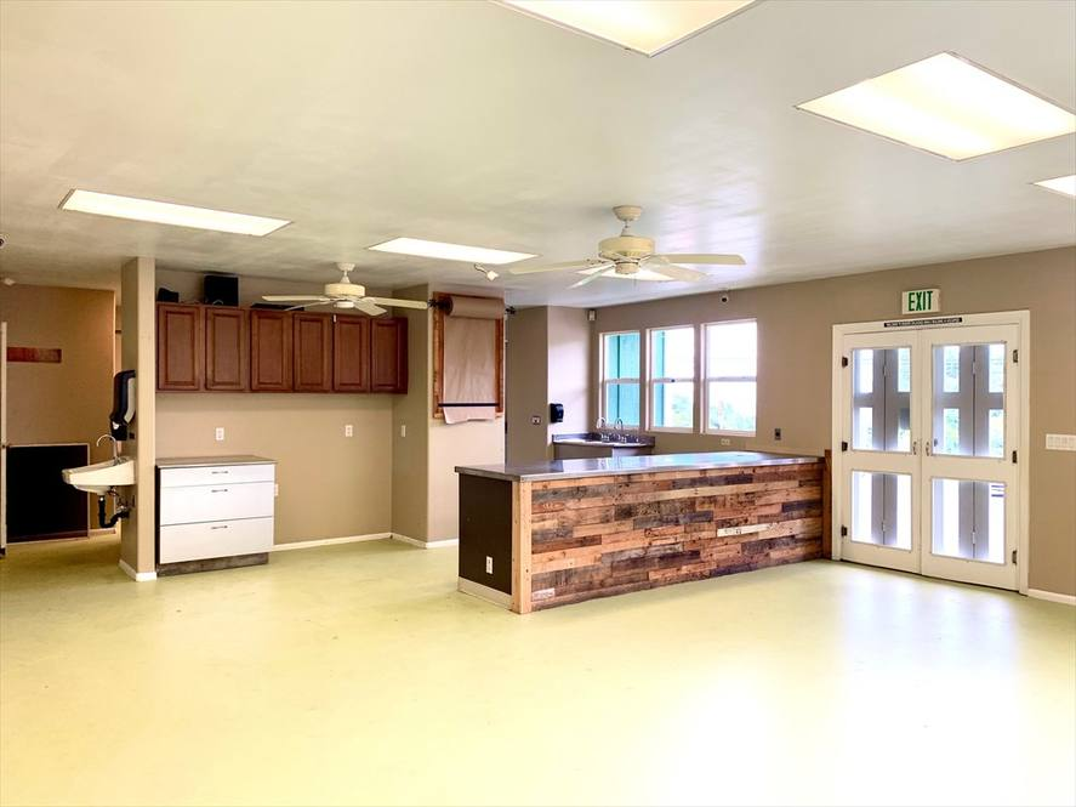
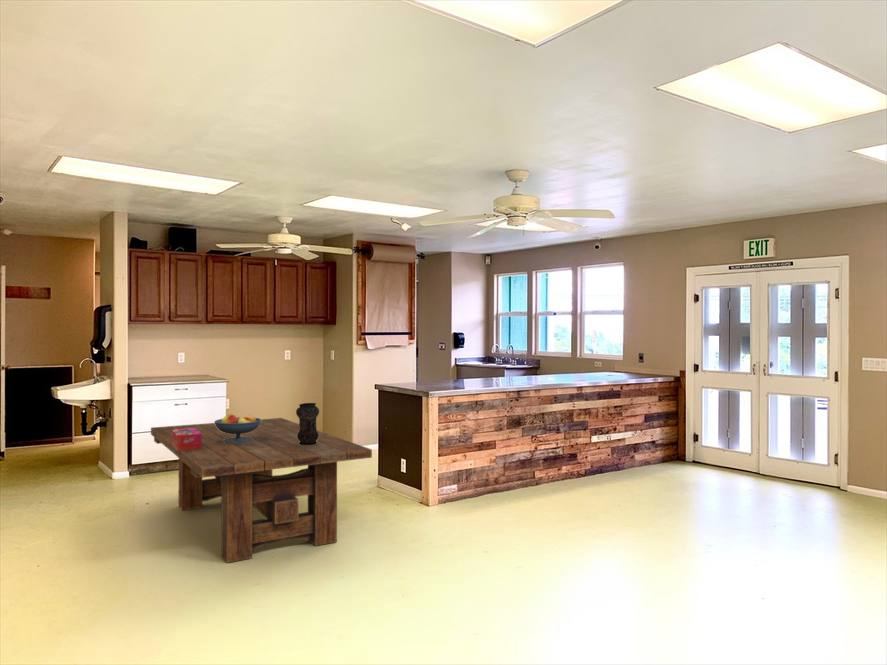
+ fruit bowl (238, 426)
+ dining table (250, 480)
+ vase (307, 423)
+ tissue box (186, 438)
